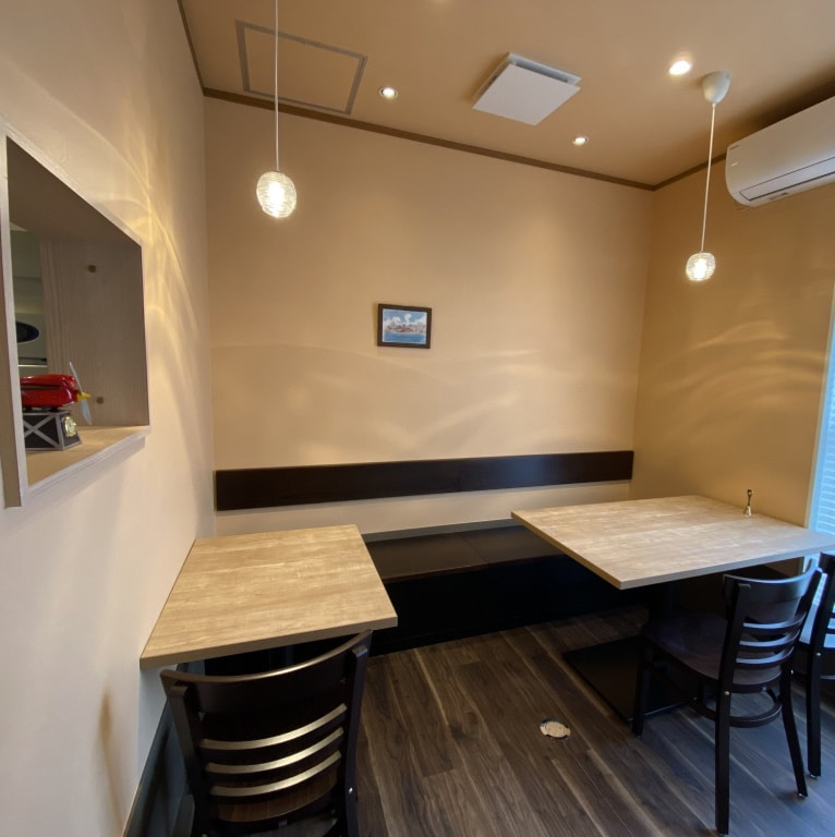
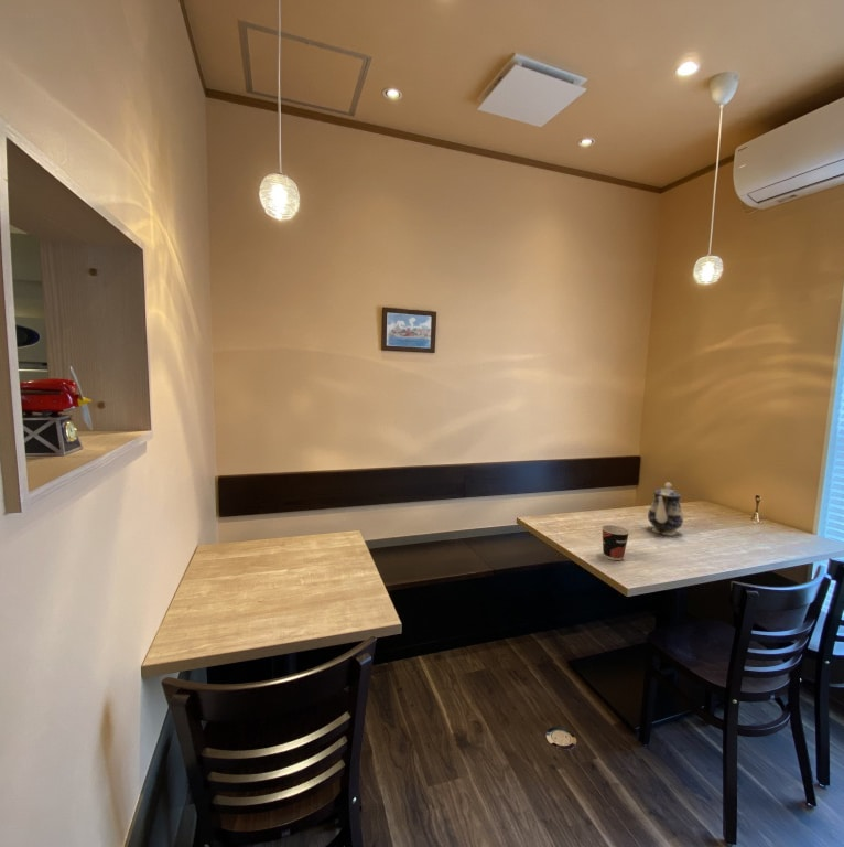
+ cup (614, 543)
+ teapot (666, 507)
